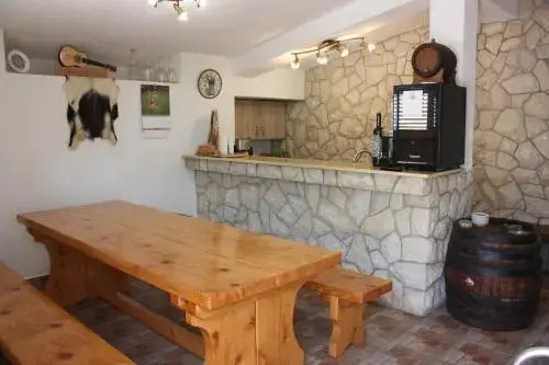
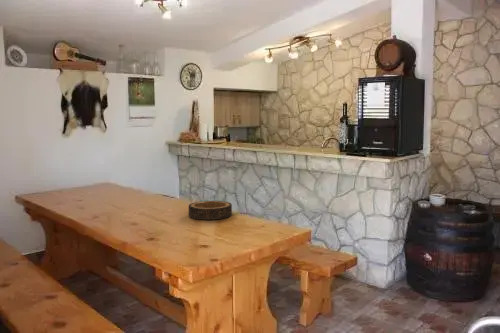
+ wooden bowl (210, 209)
